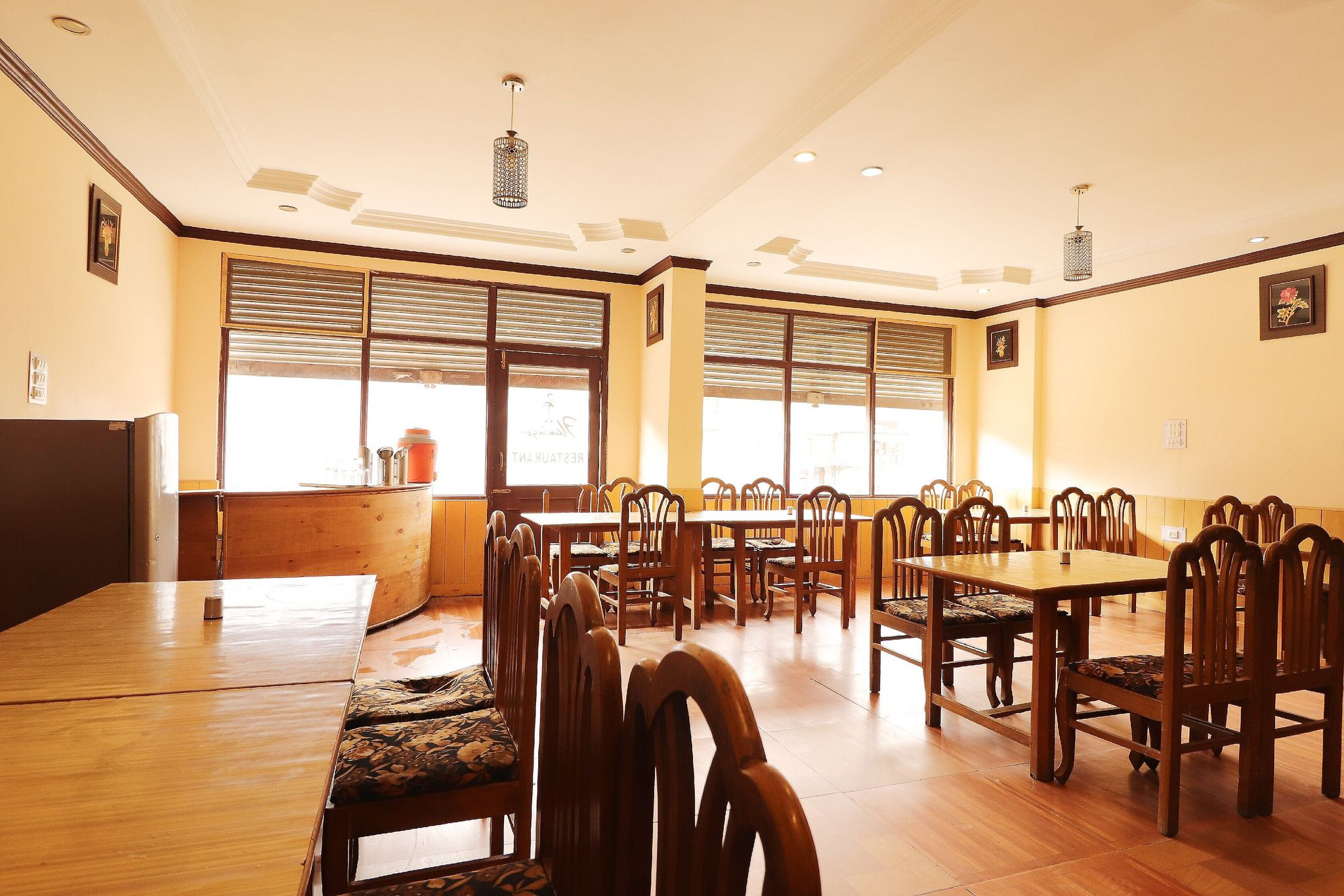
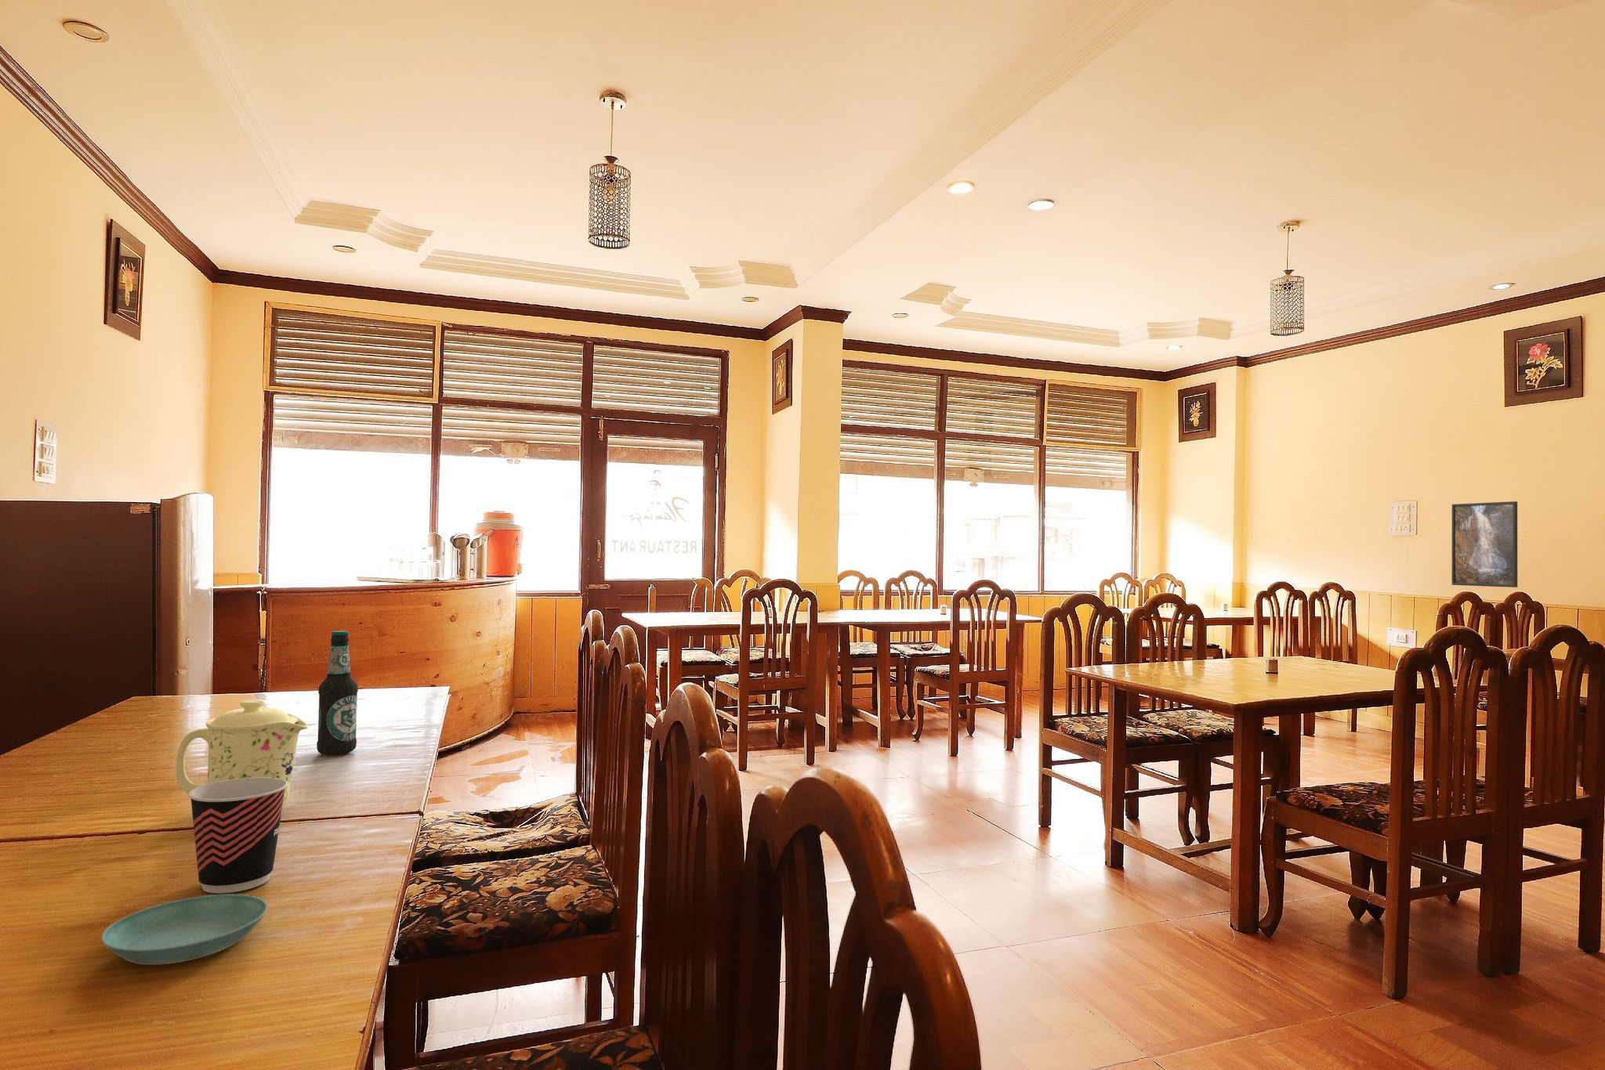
+ cup (238, 835)
+ saucer (189, 930)
+ mug (242, 756)
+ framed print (1483, 545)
+ bottle (338, 691)
